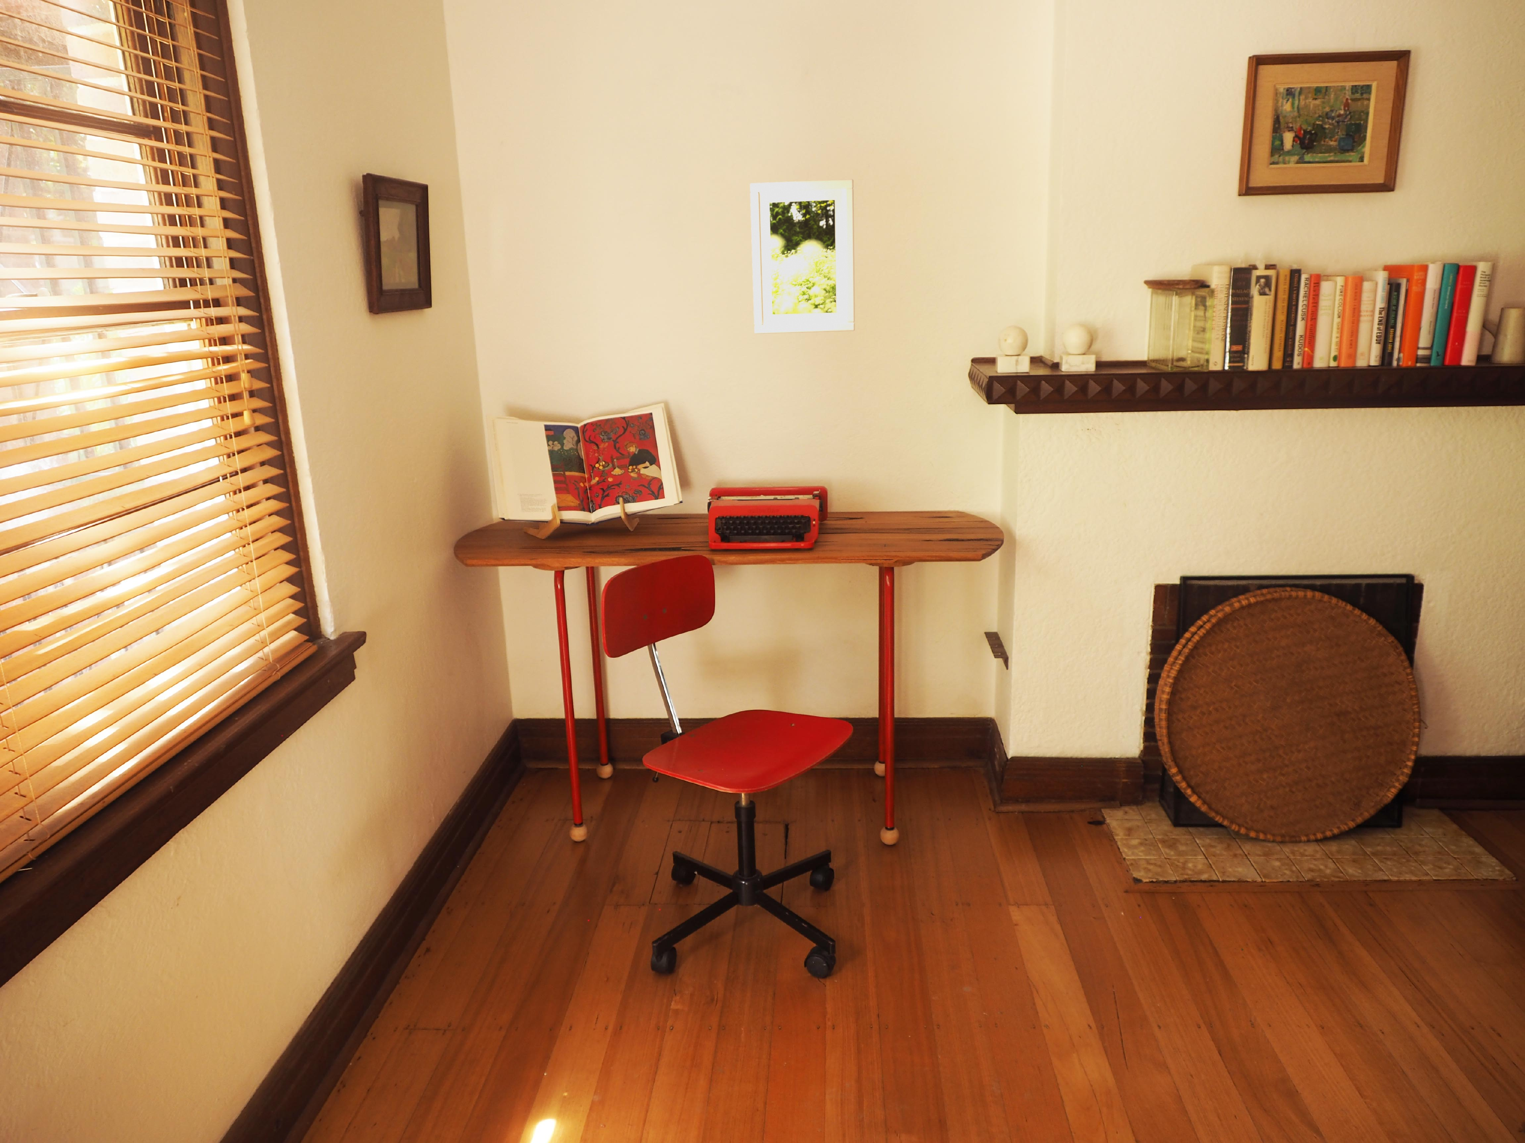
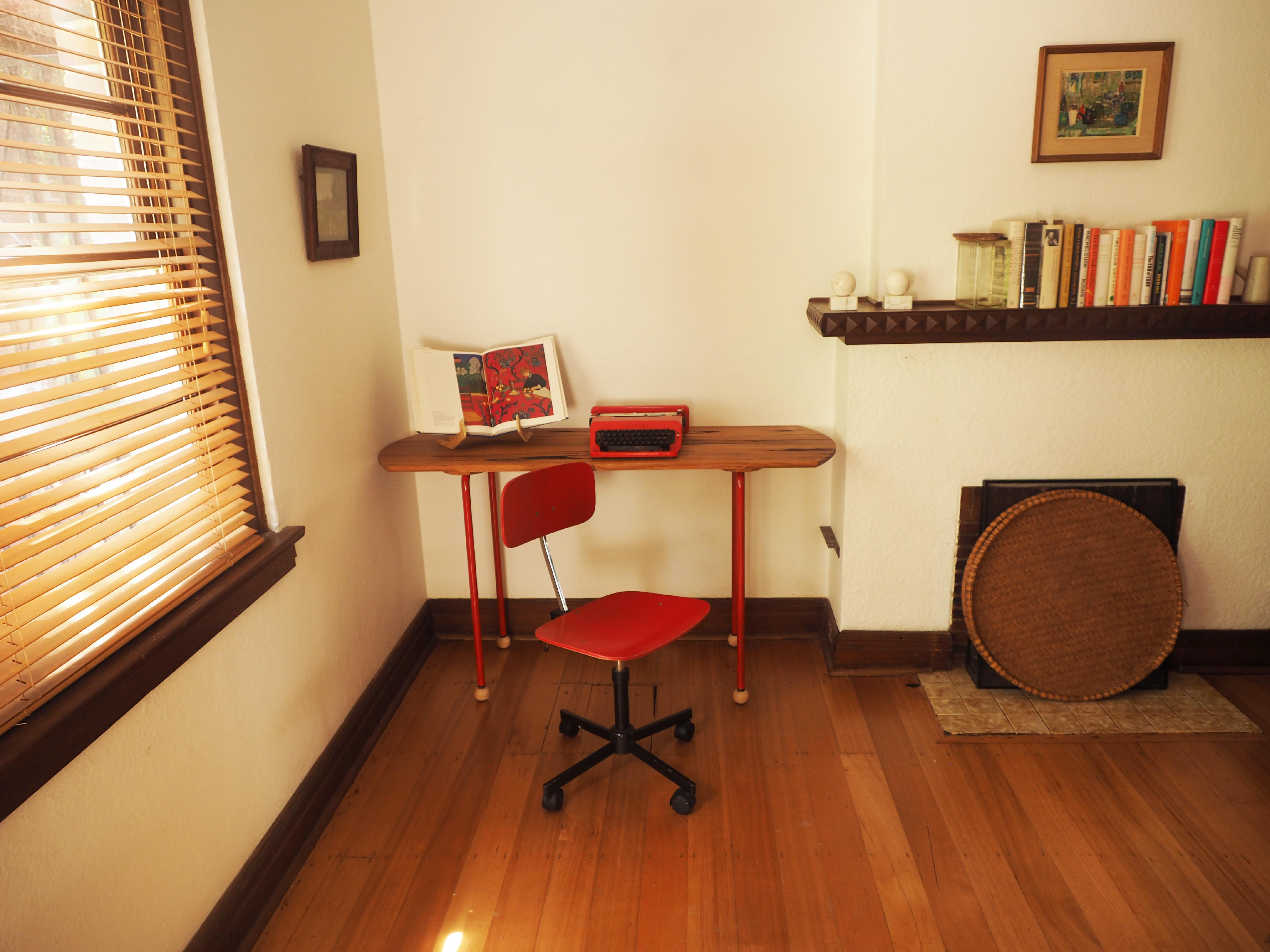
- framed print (802, 258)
